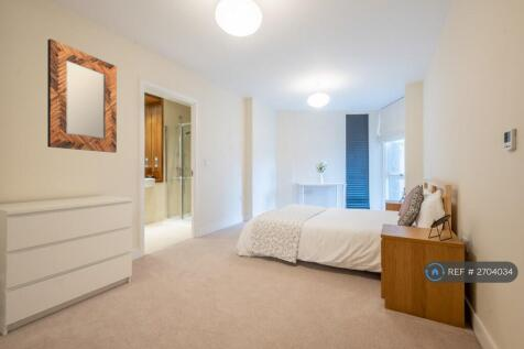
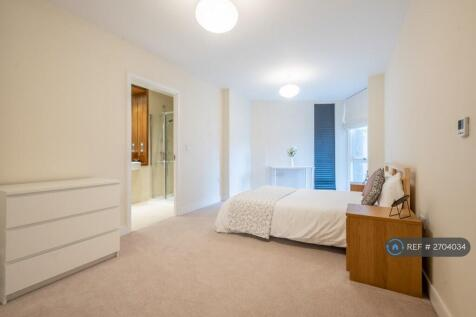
- home mirror (86, 101)
